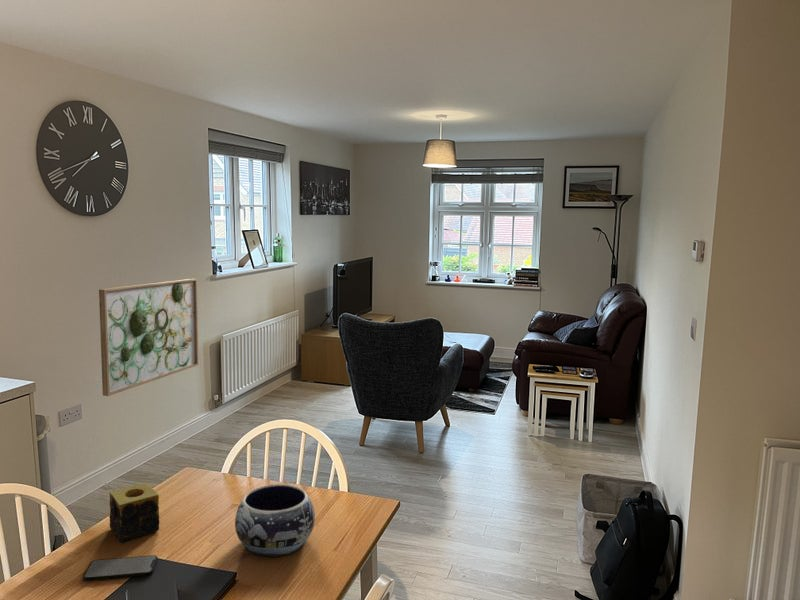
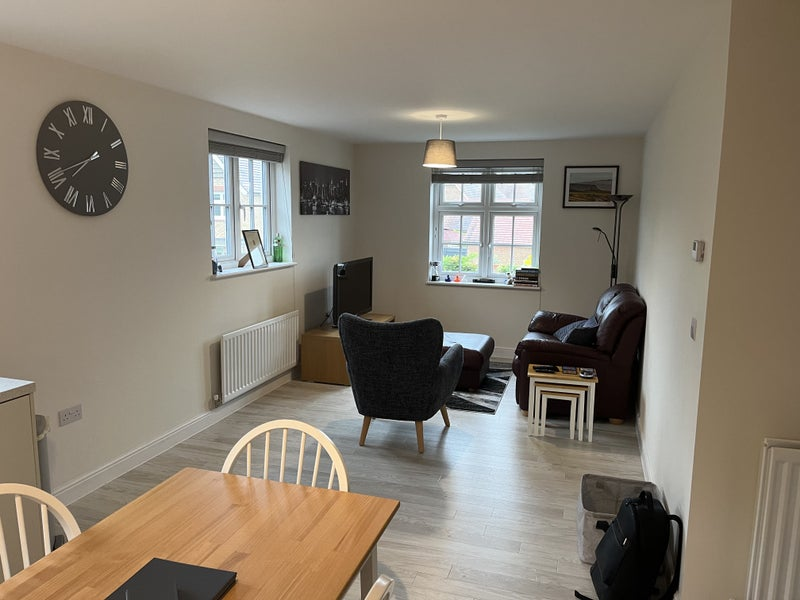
- decorative bowl (275, 519)
- smartphone (121, 567)
- wall art (155, 331)
- candle (133, 511)
